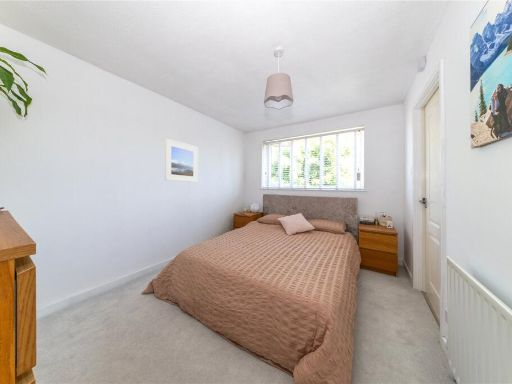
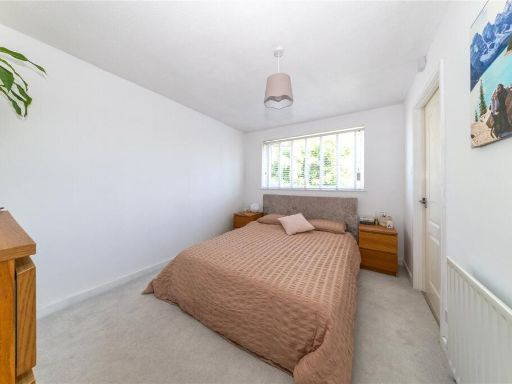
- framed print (182, 162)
